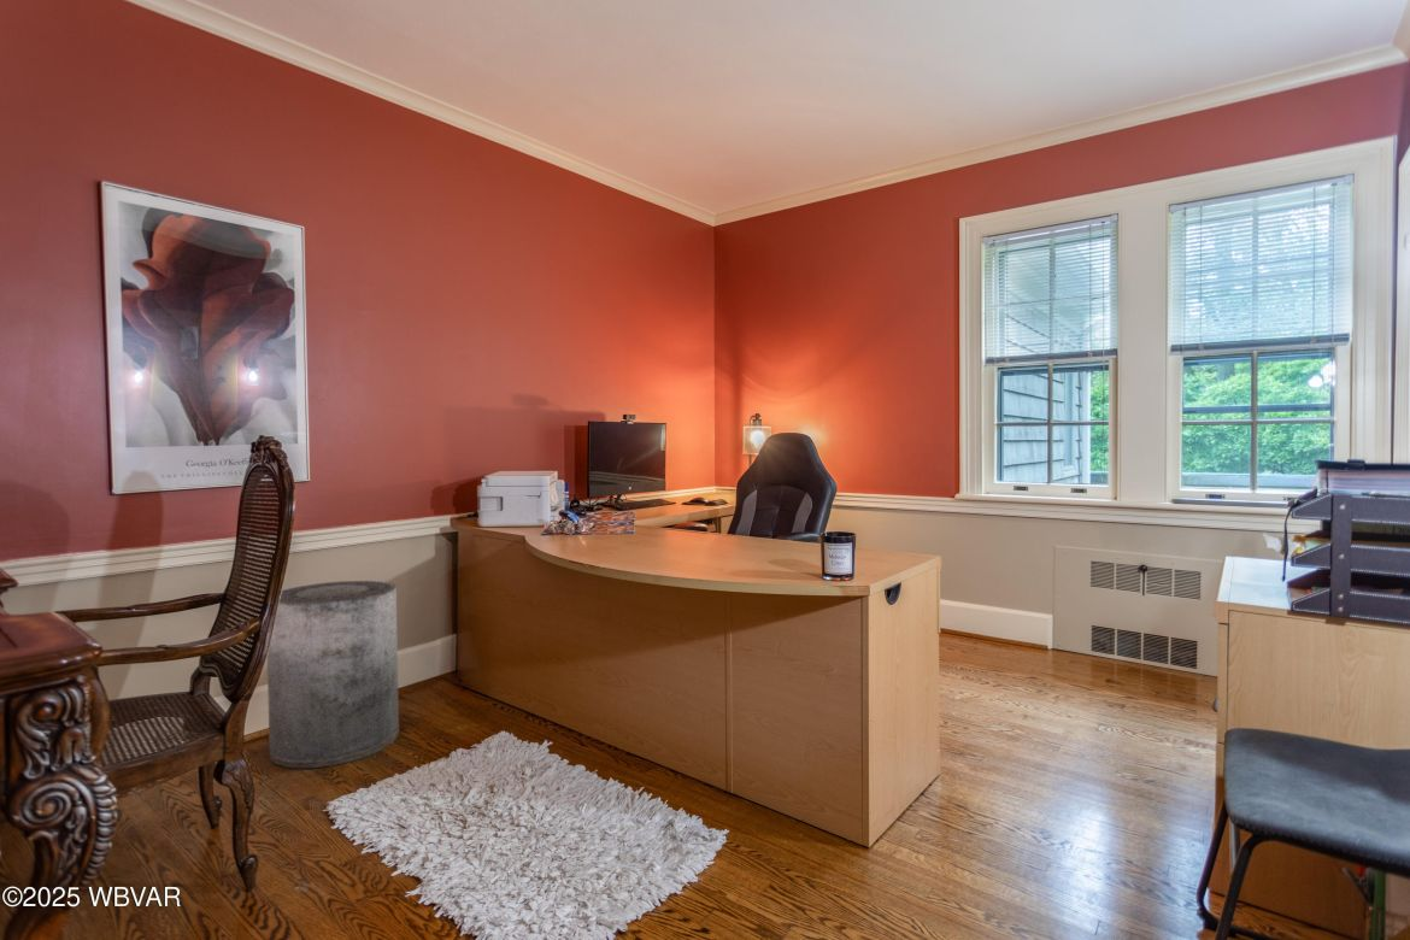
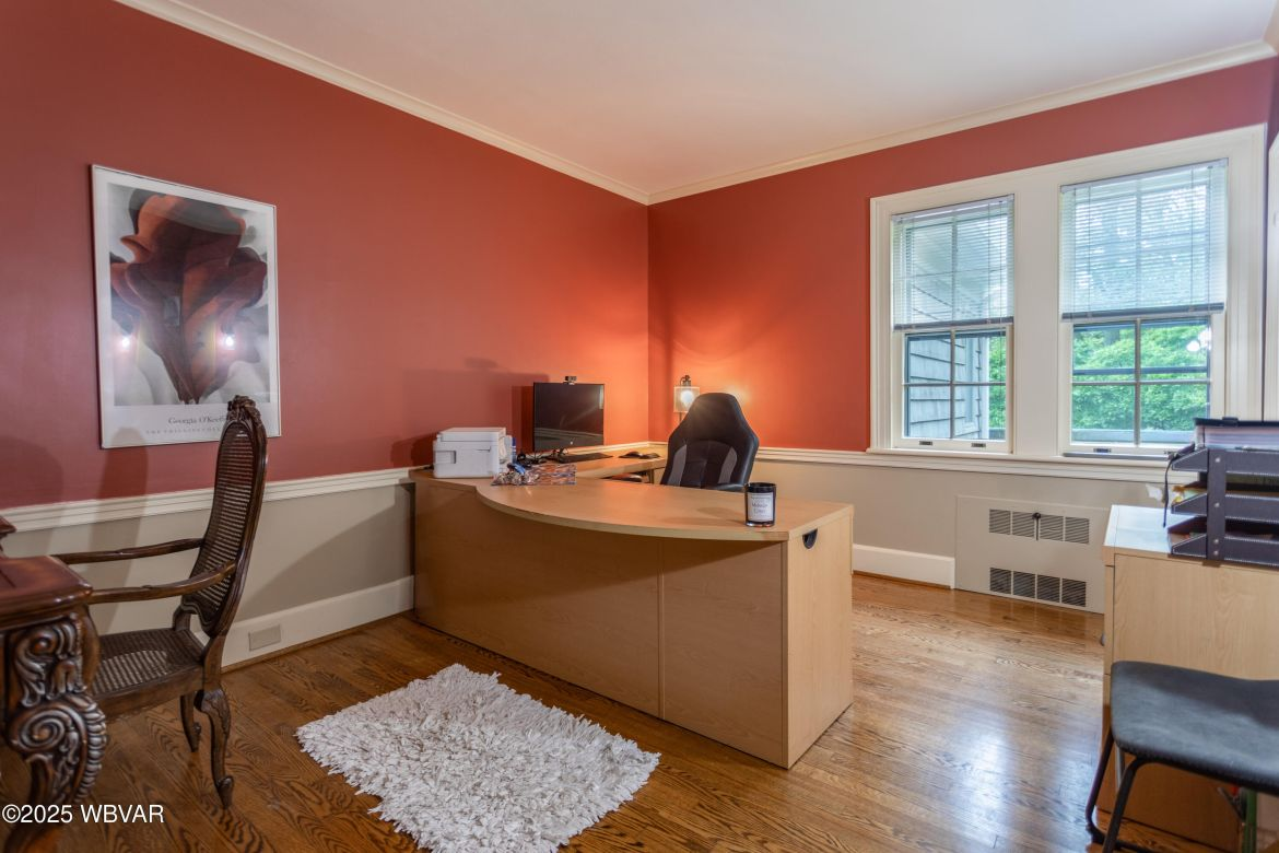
- trash can (334, 666)
